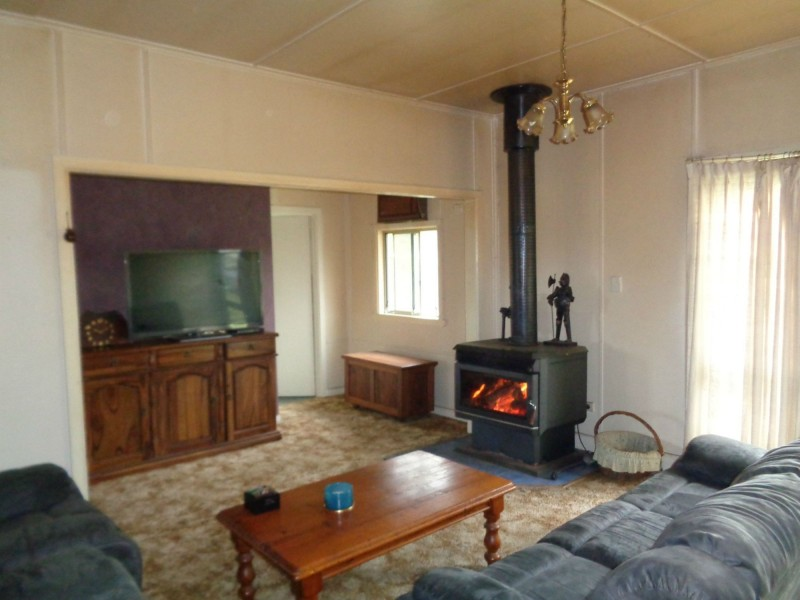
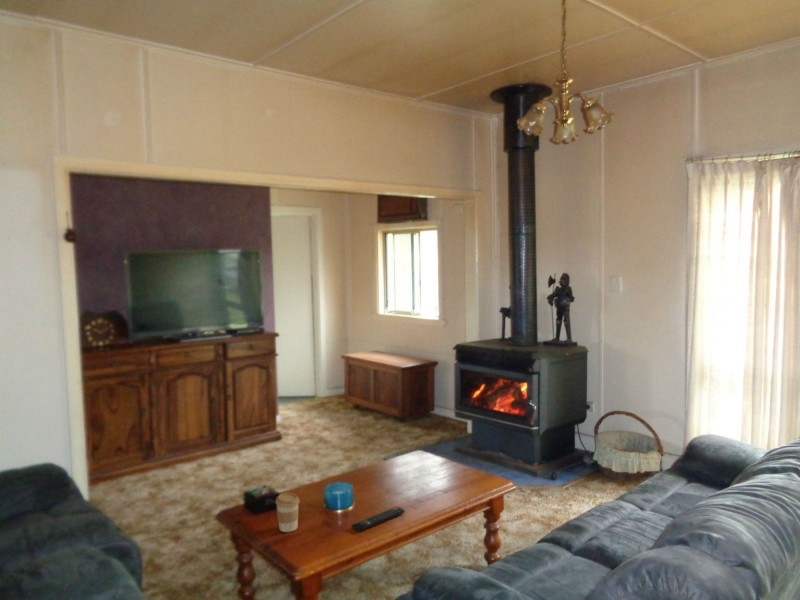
+ remote control (379, 519)
+ coffee cup (287, 511)
